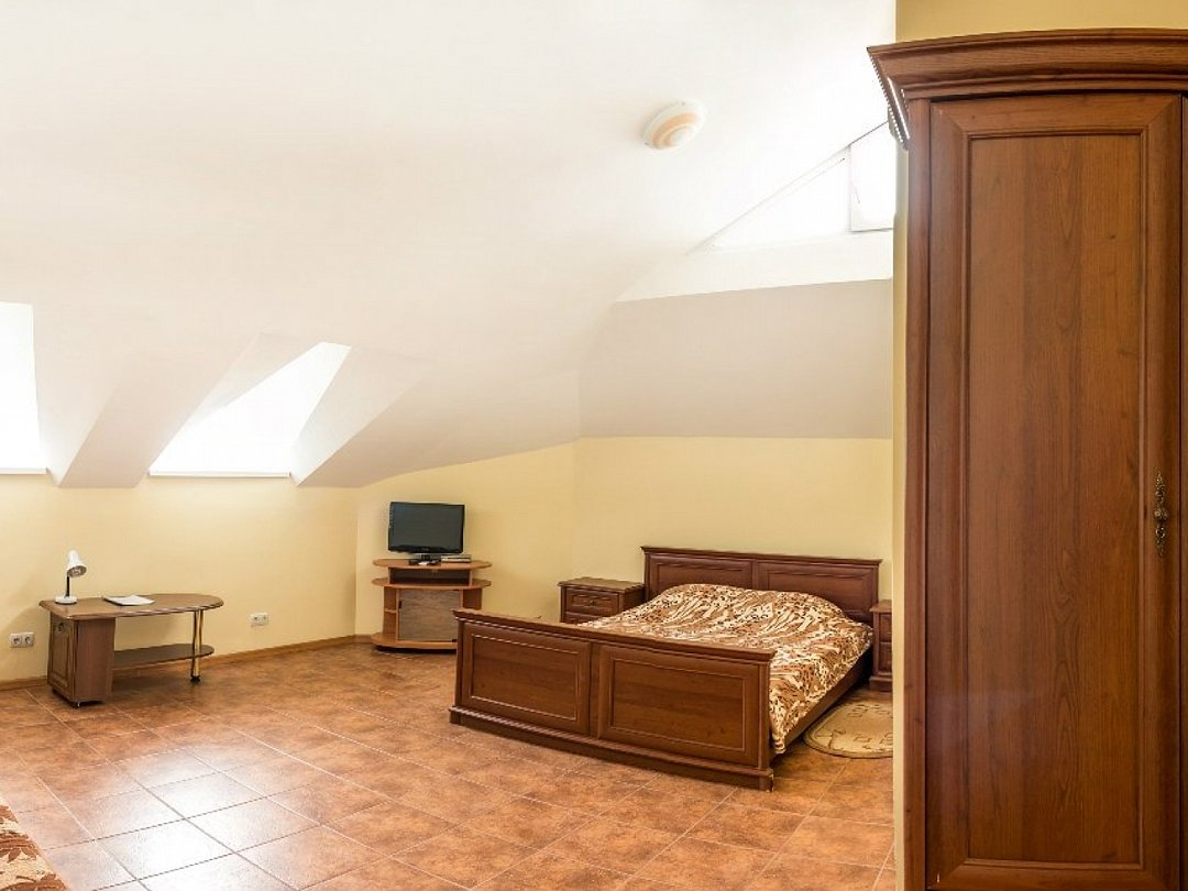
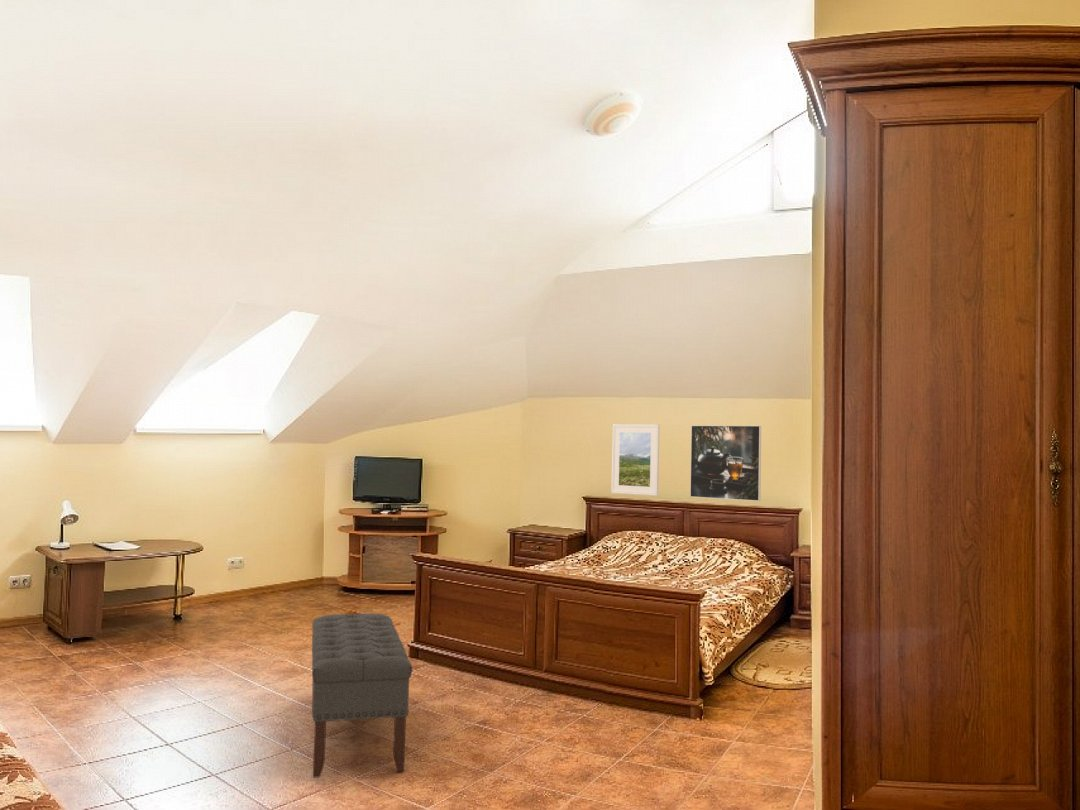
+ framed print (634, 459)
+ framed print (724, 462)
+ bench (355, 683)
